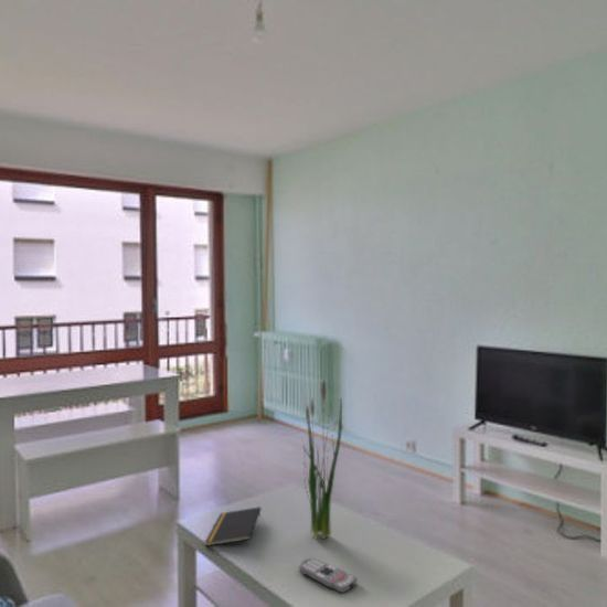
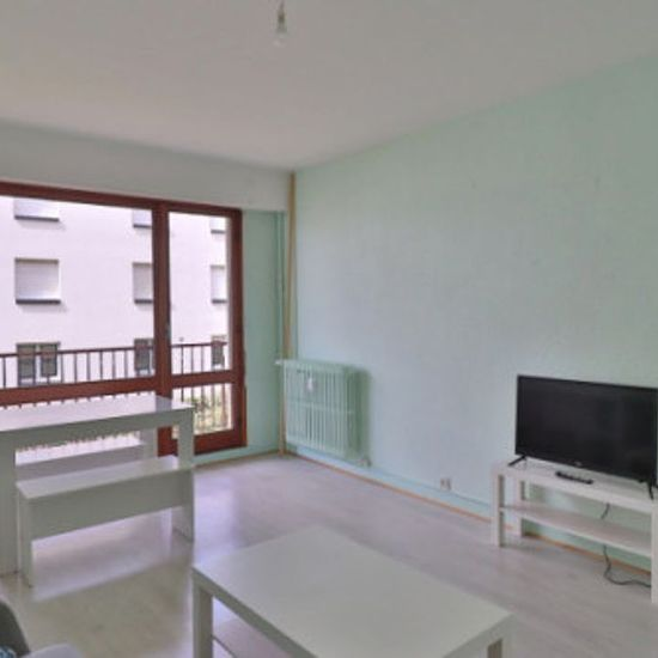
- plant (313, 456)
- remote control (326, 574)
- notepad (234, 525)
